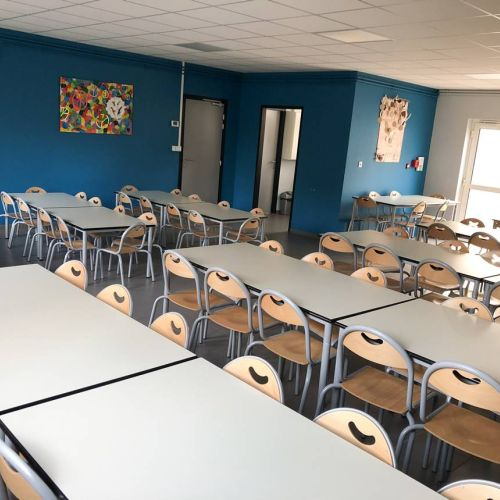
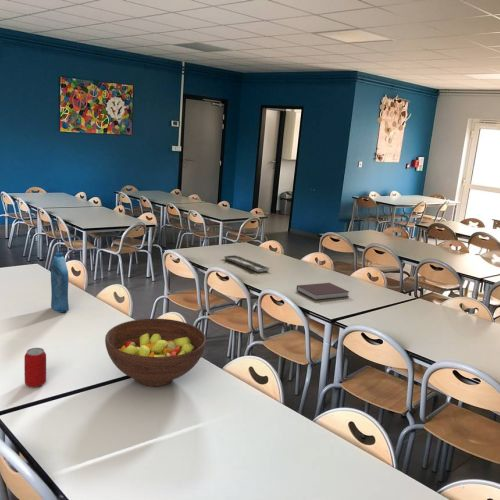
+ beverage can (35, 367)
+ notebook (322, 290)
+ tray (245, 262)
+ fruit bowl (155, 357)
+ bottle (59, 281)
